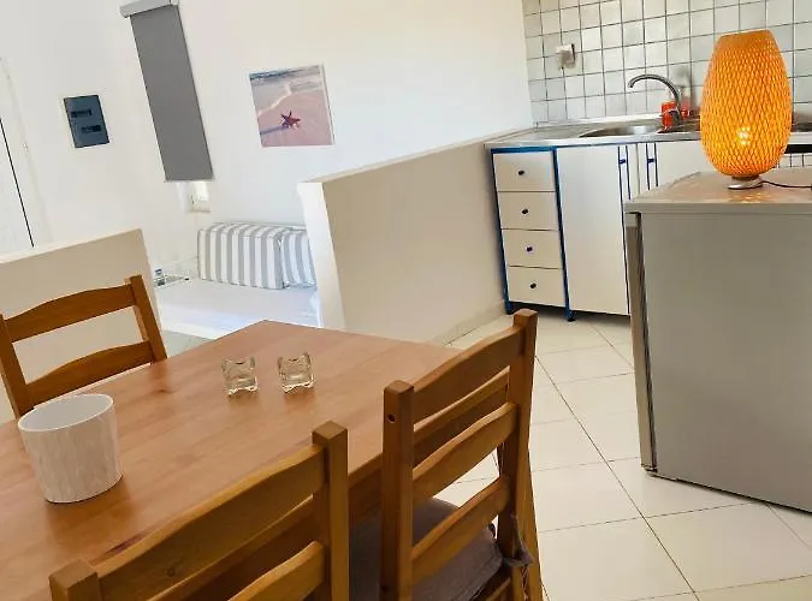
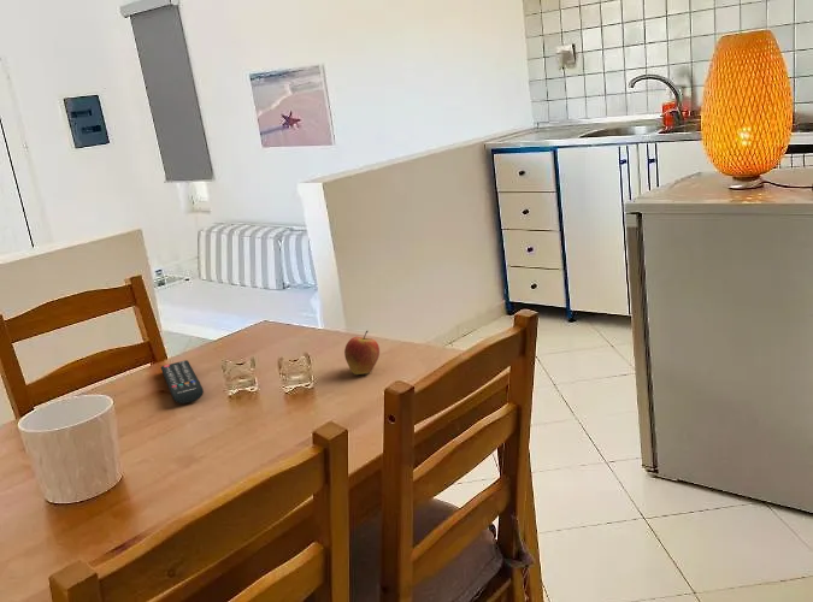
+ fruit (361, 352)
+ remote control (181, 380)
